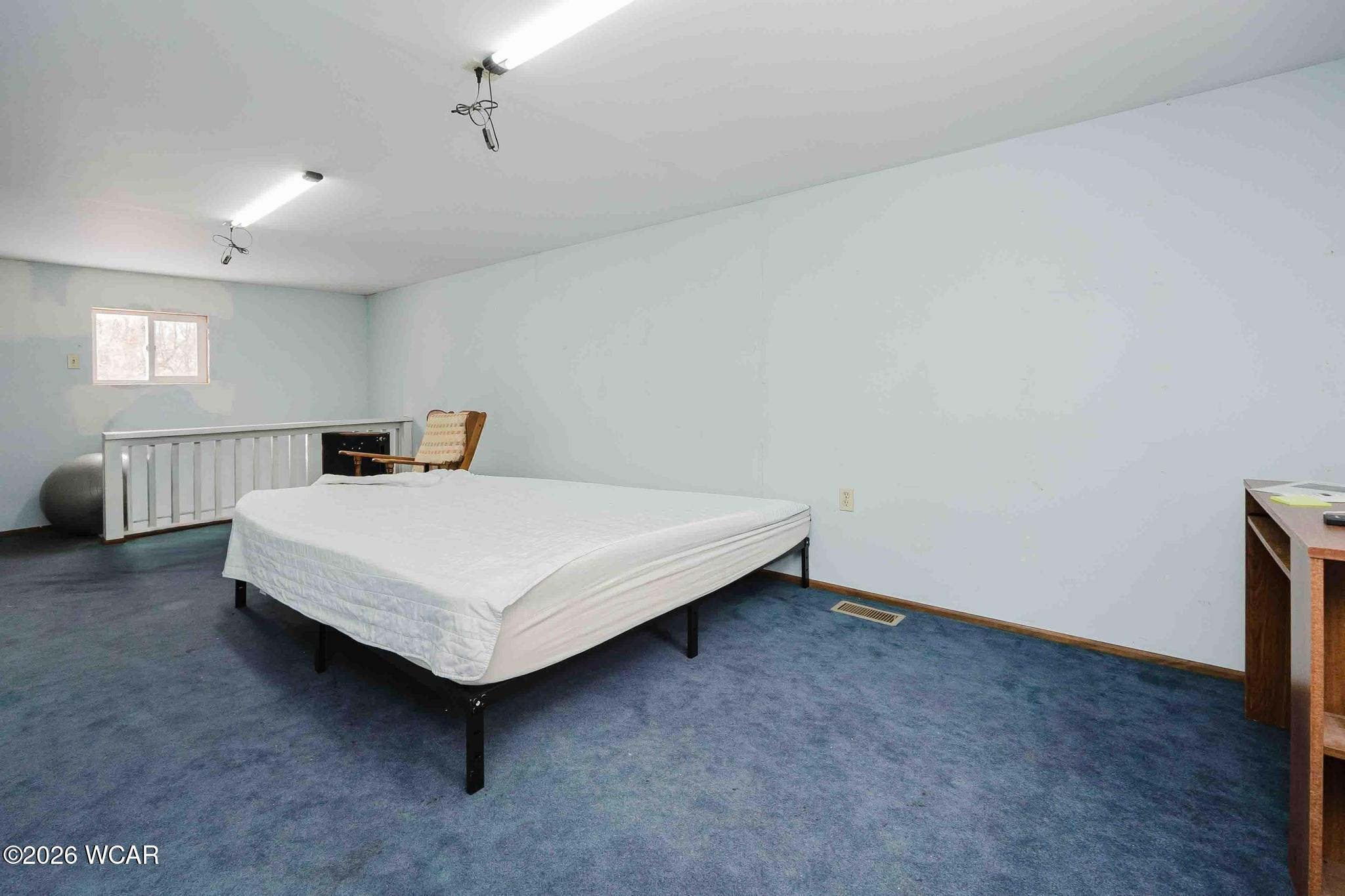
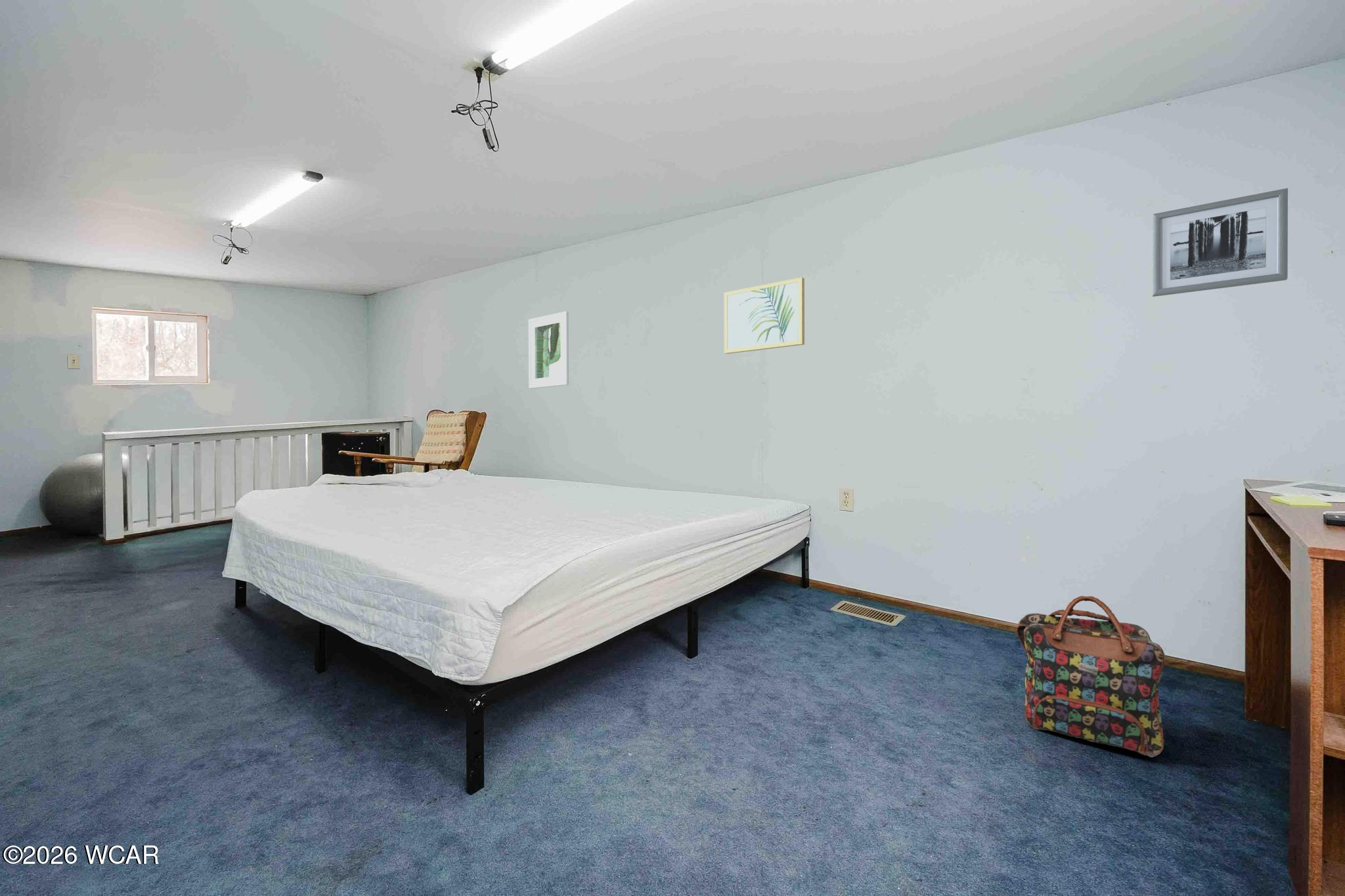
+ backpack (1086, 662)
+ wall art (1216, 245)
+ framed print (548, 351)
+ wall art (762, 317)
